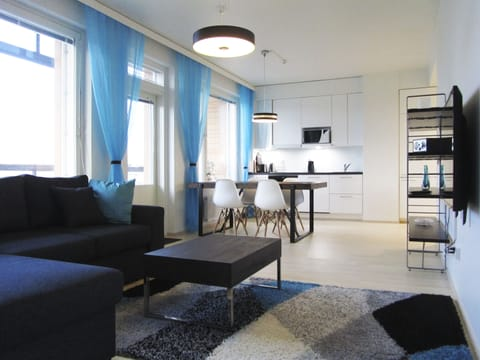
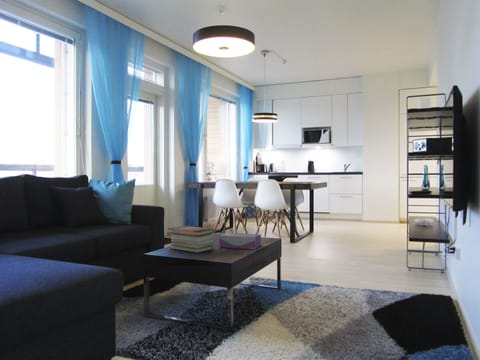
+ tissue box (240, 240)
+ book stack (191, 238)
